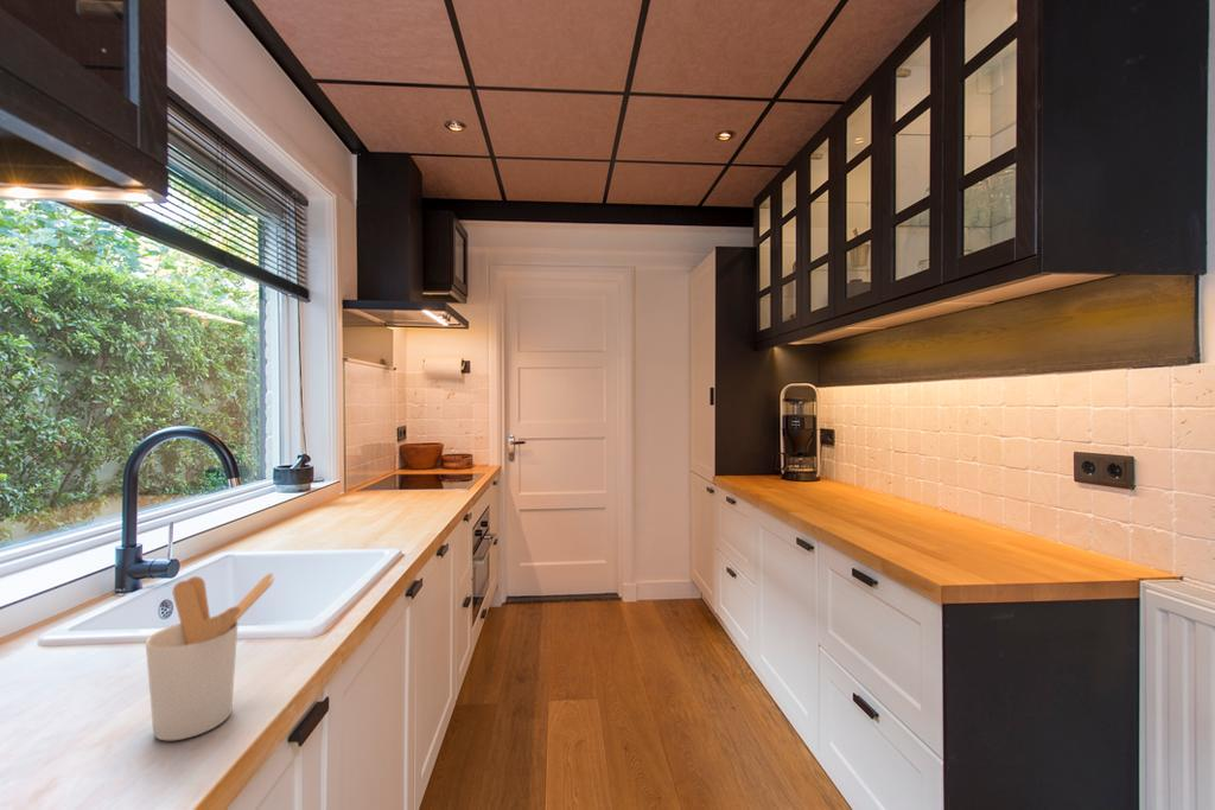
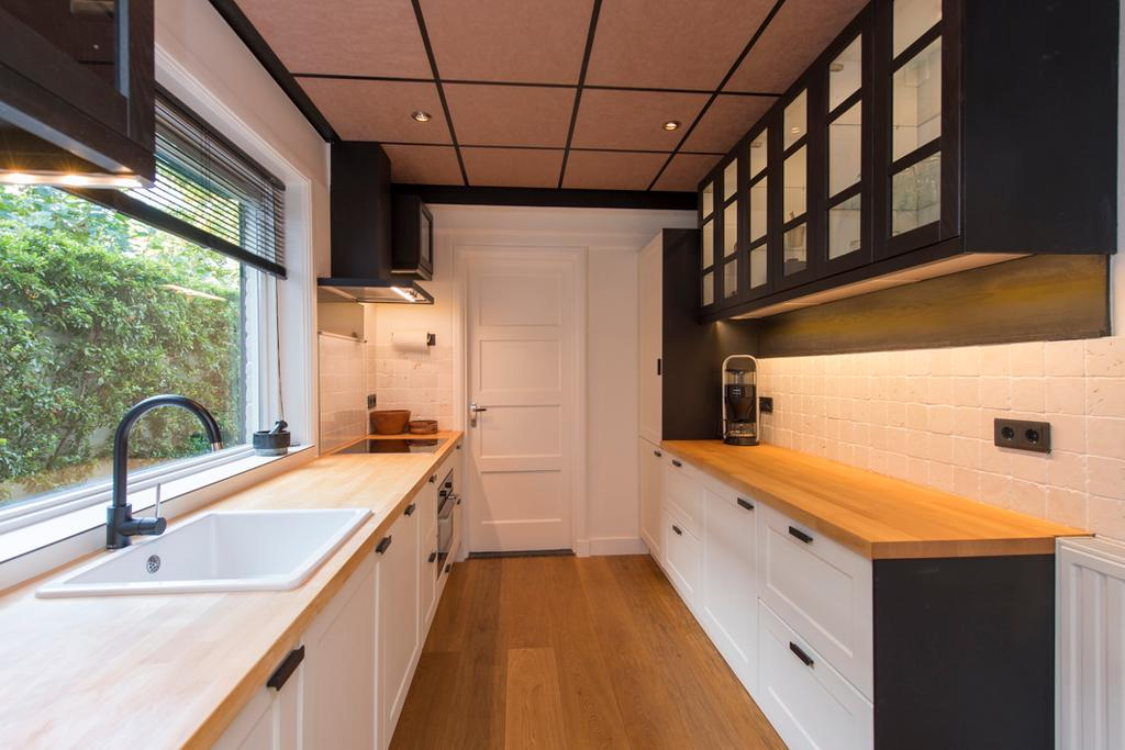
- utensil holder (217, 648)
